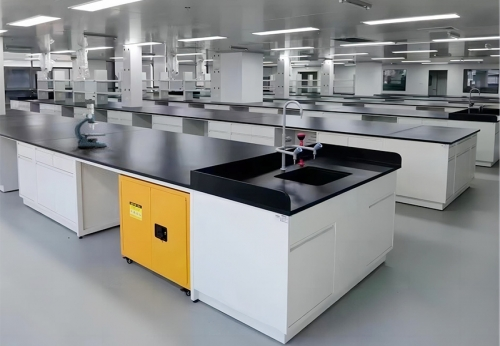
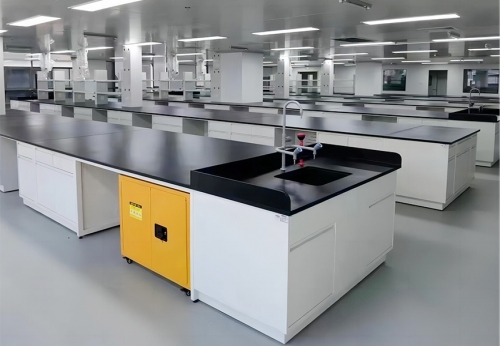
- microscope (89, 125)
